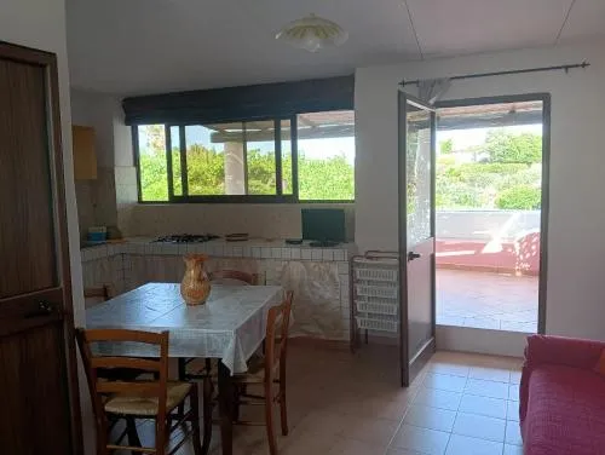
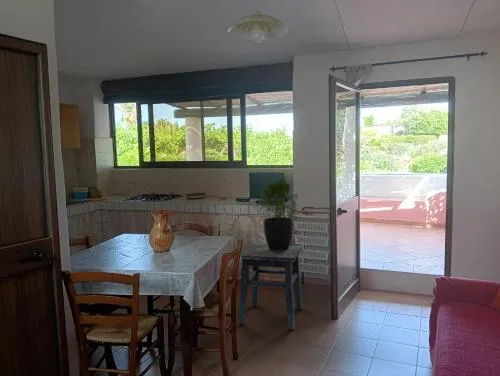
+ side table (271, 283)
+ potted plant (277, 213)
